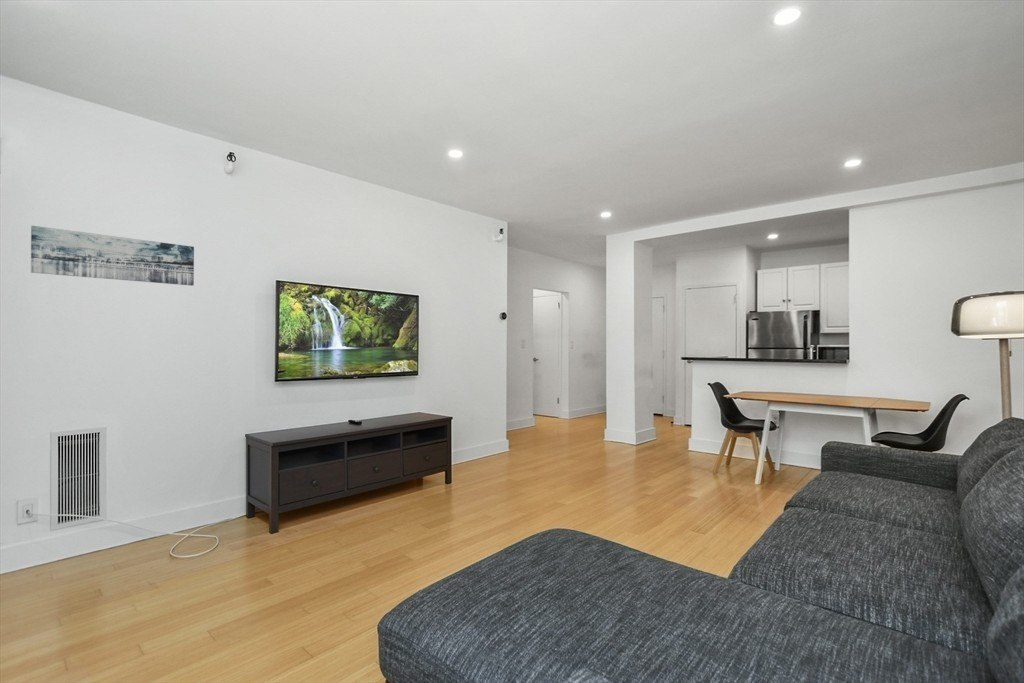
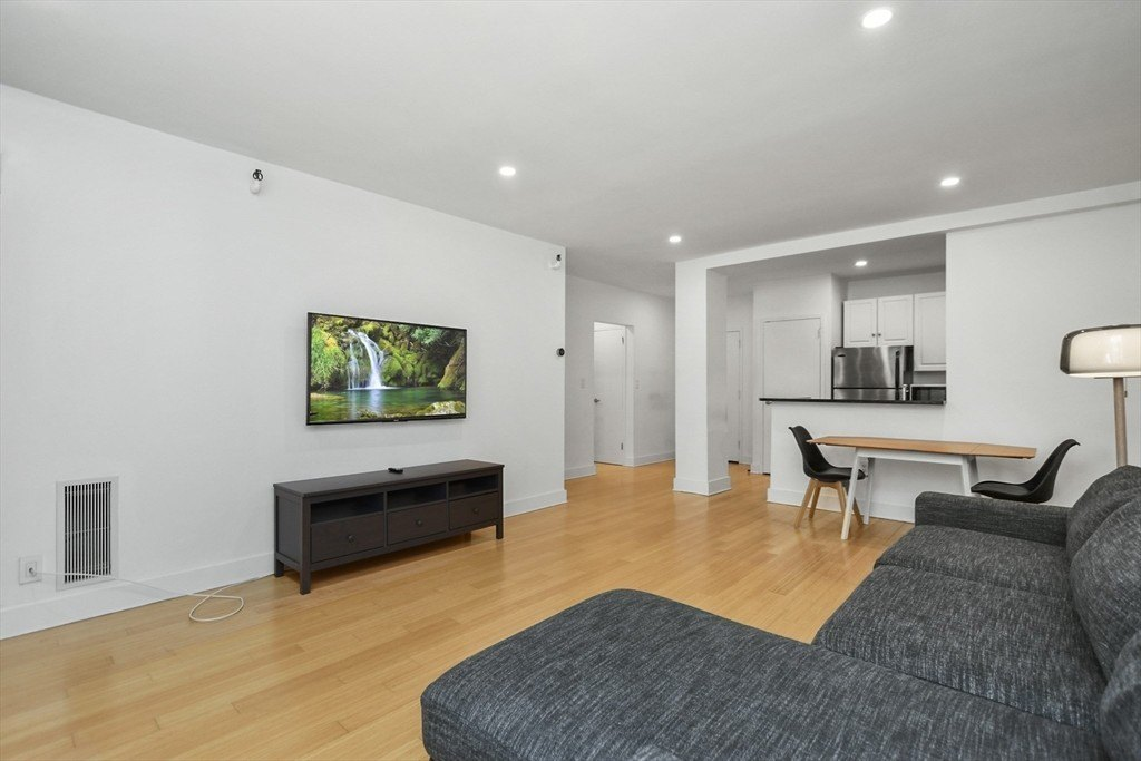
- wall art (119, 258)
